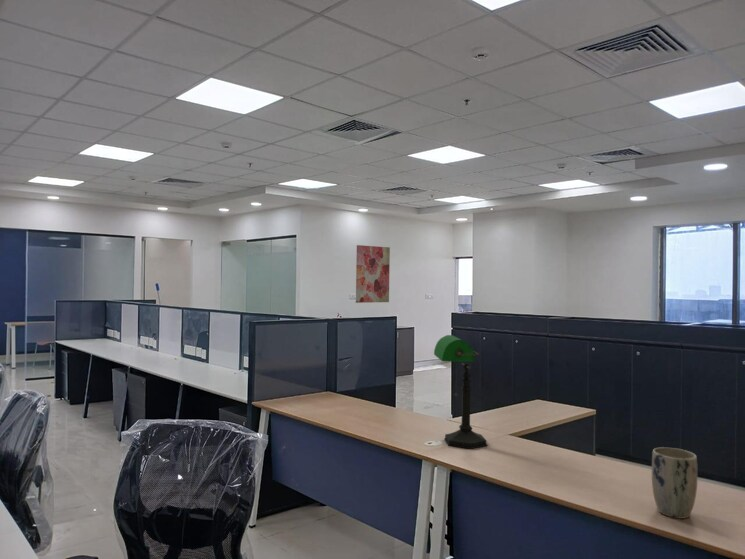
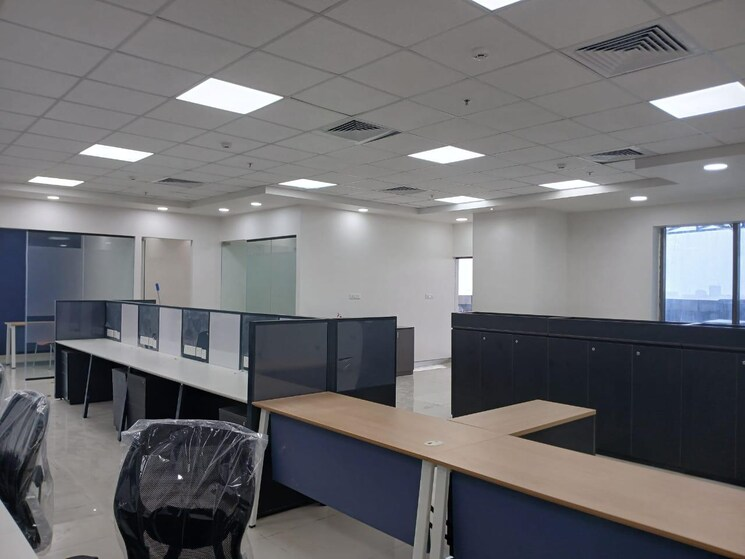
- plant pot (673, 482)
- desk lamp (461, 388)
- wall art (373, 274)
